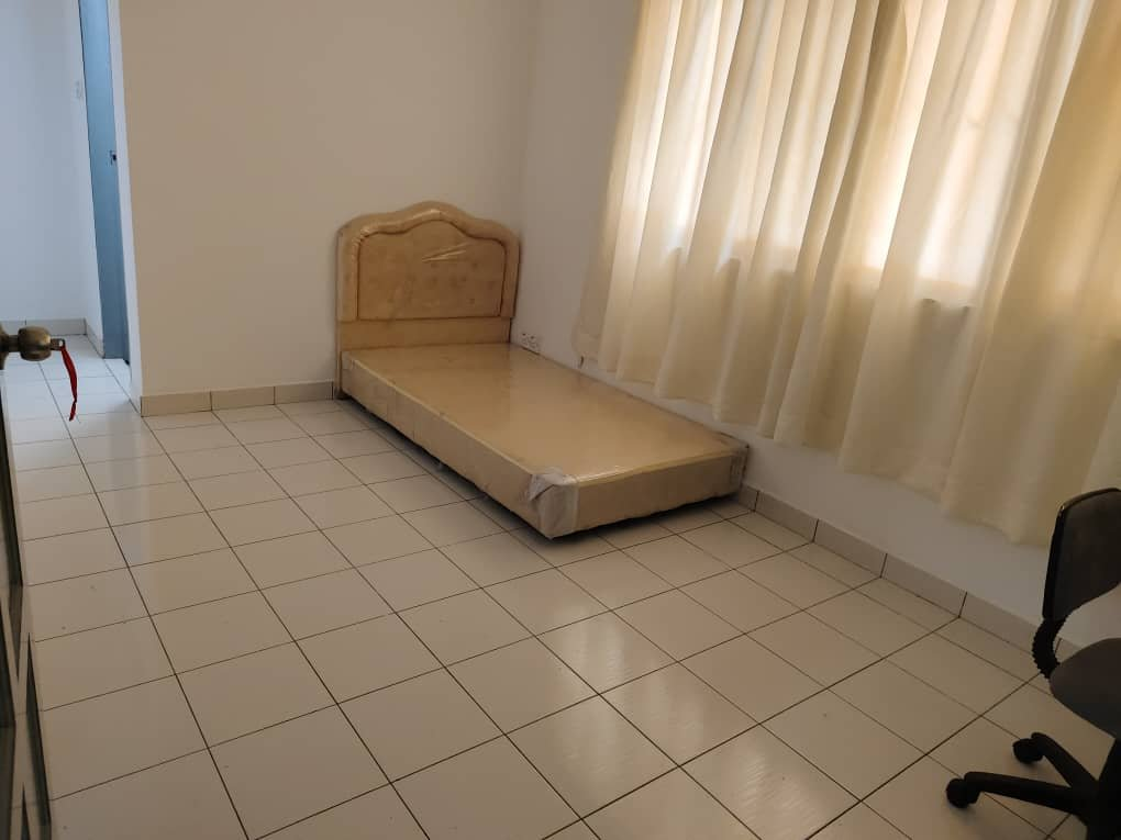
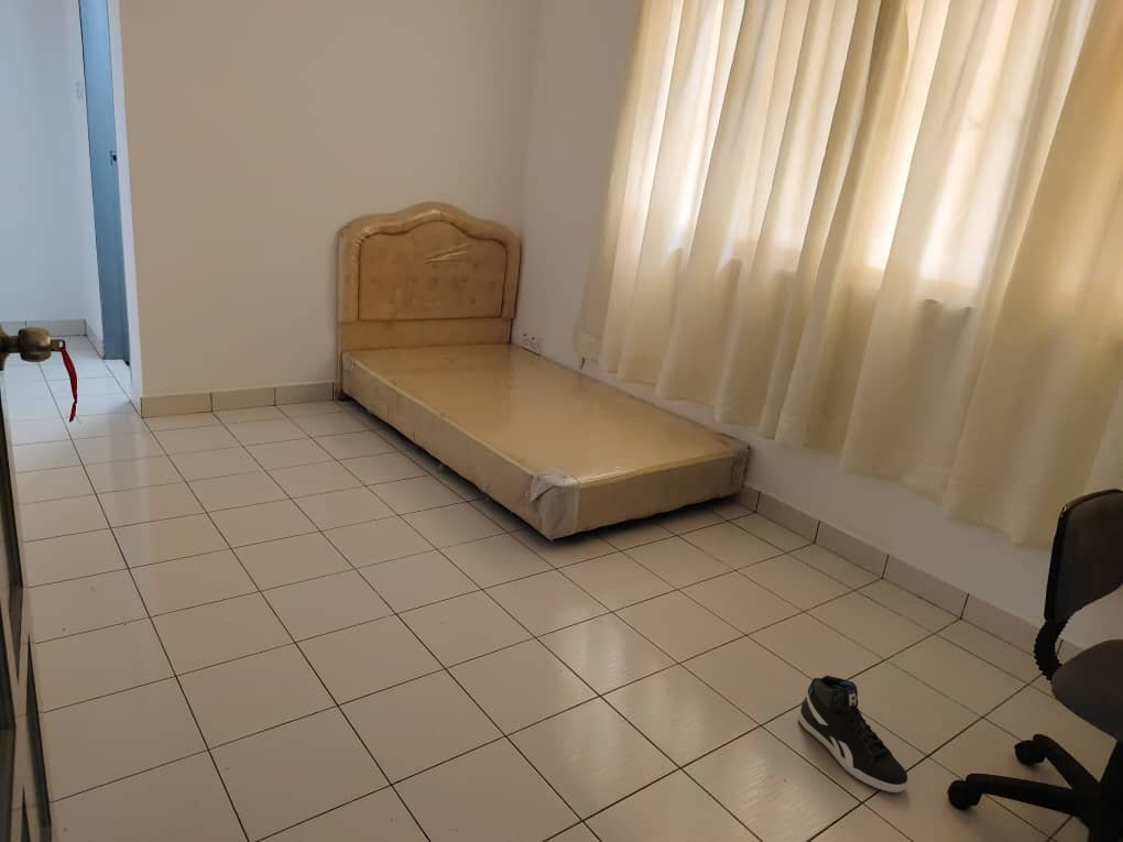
+ sneaker (854, 725)
